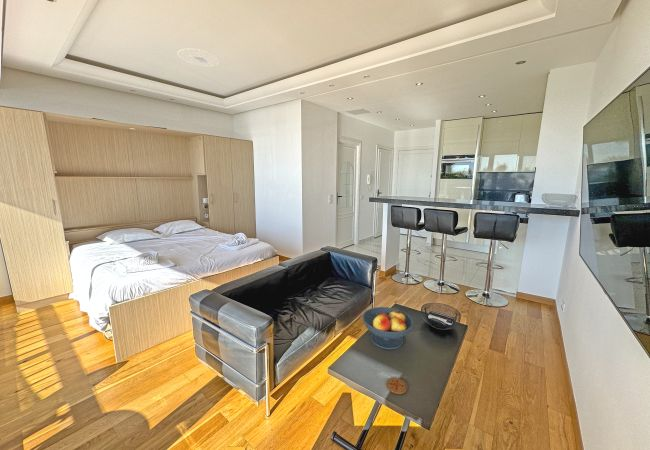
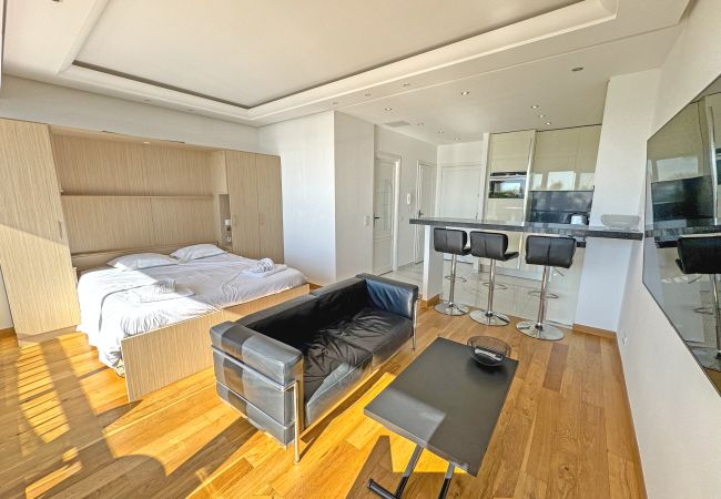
- ceiling light (198, 56)
- fruit bowl (387, 325)
- coaster (396, 385)
